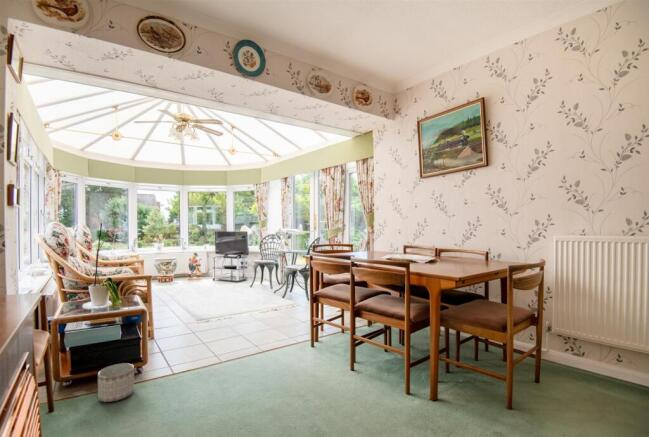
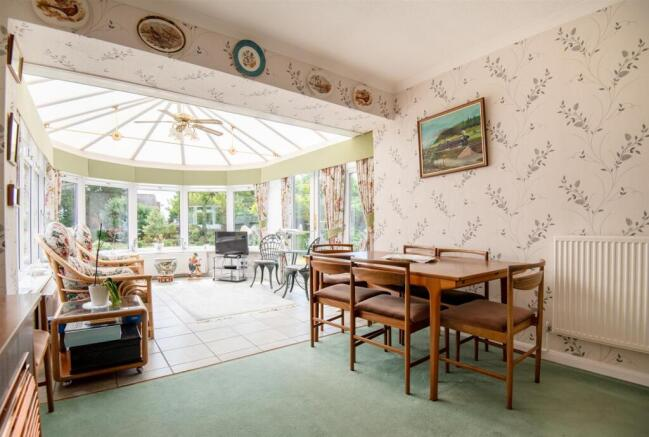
- planter (116, 383)
